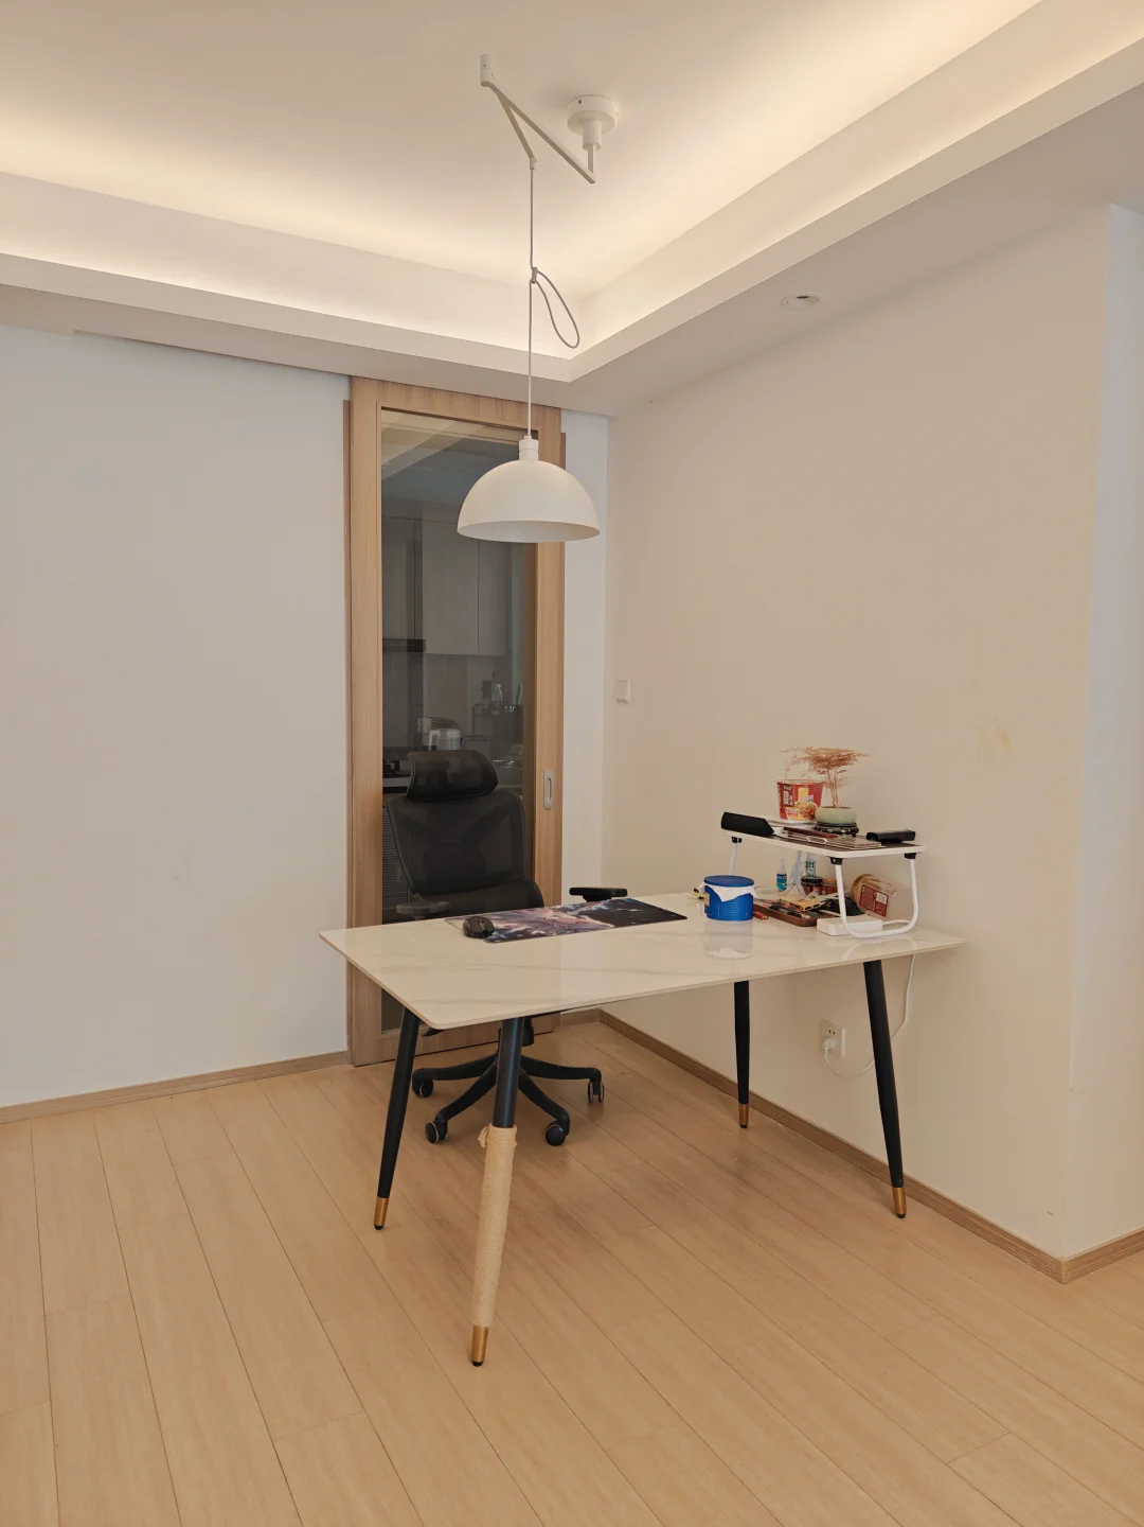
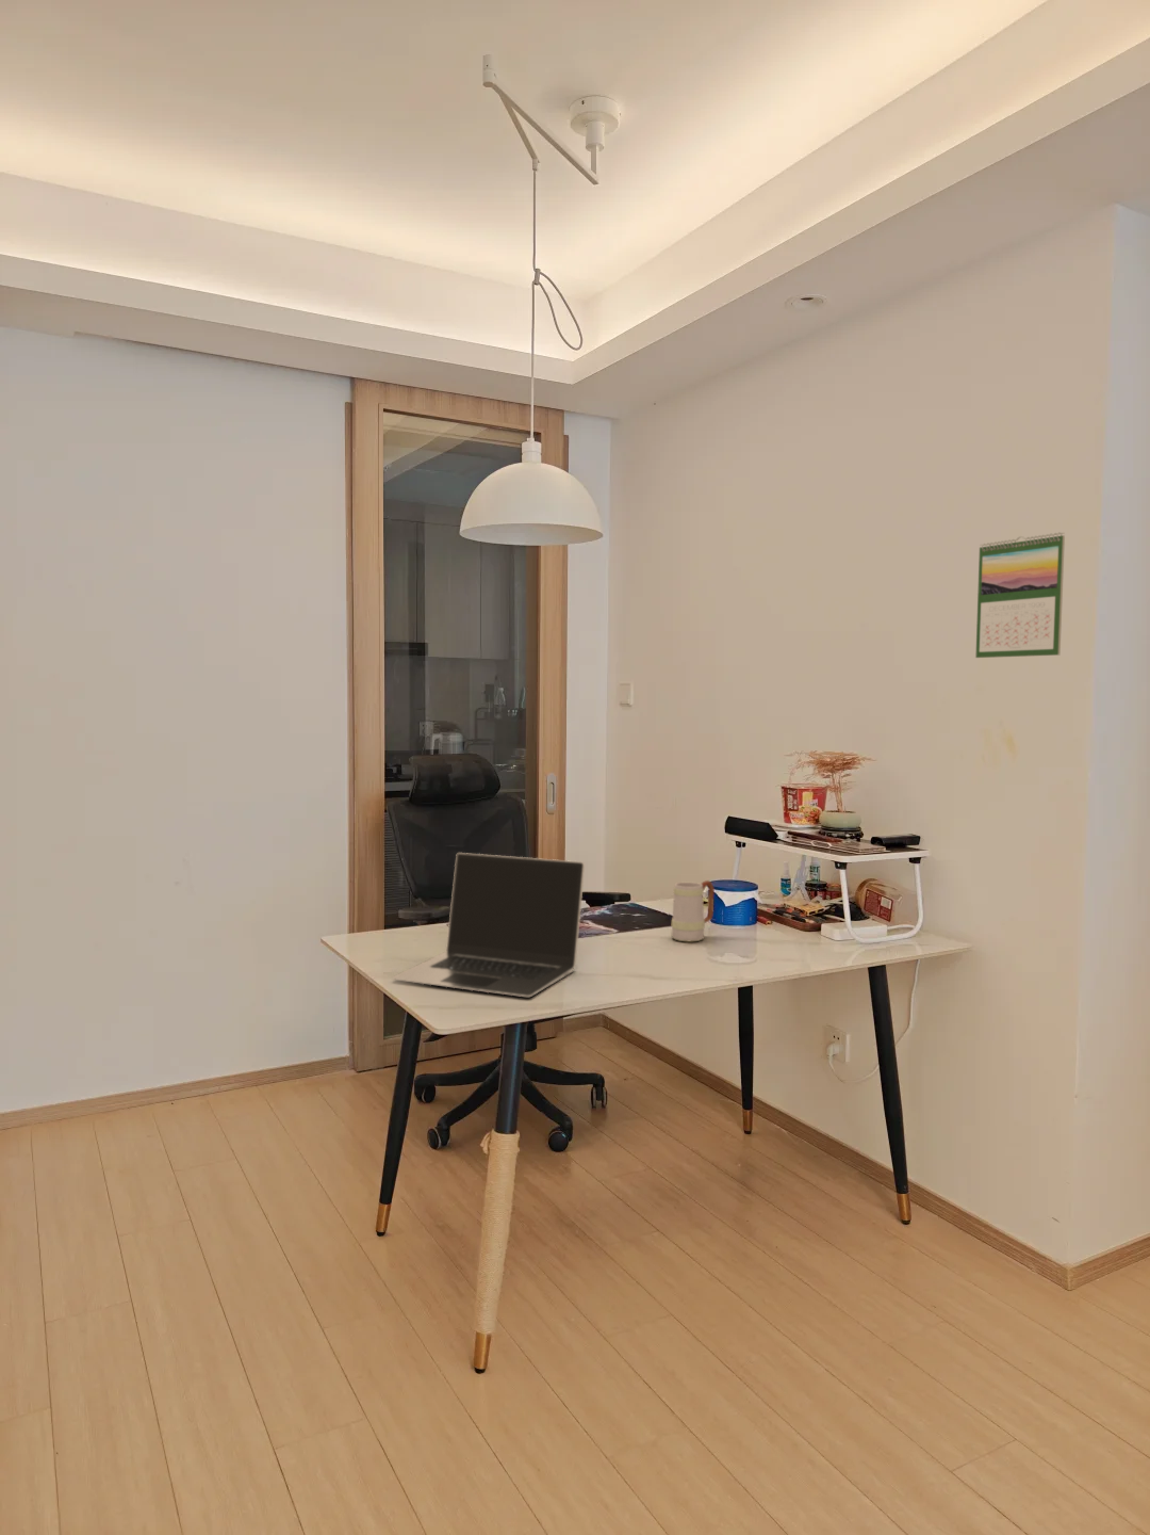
+ calendar (1018, 596)
+ mug (693, 909)
+ laptop (489, 919)
